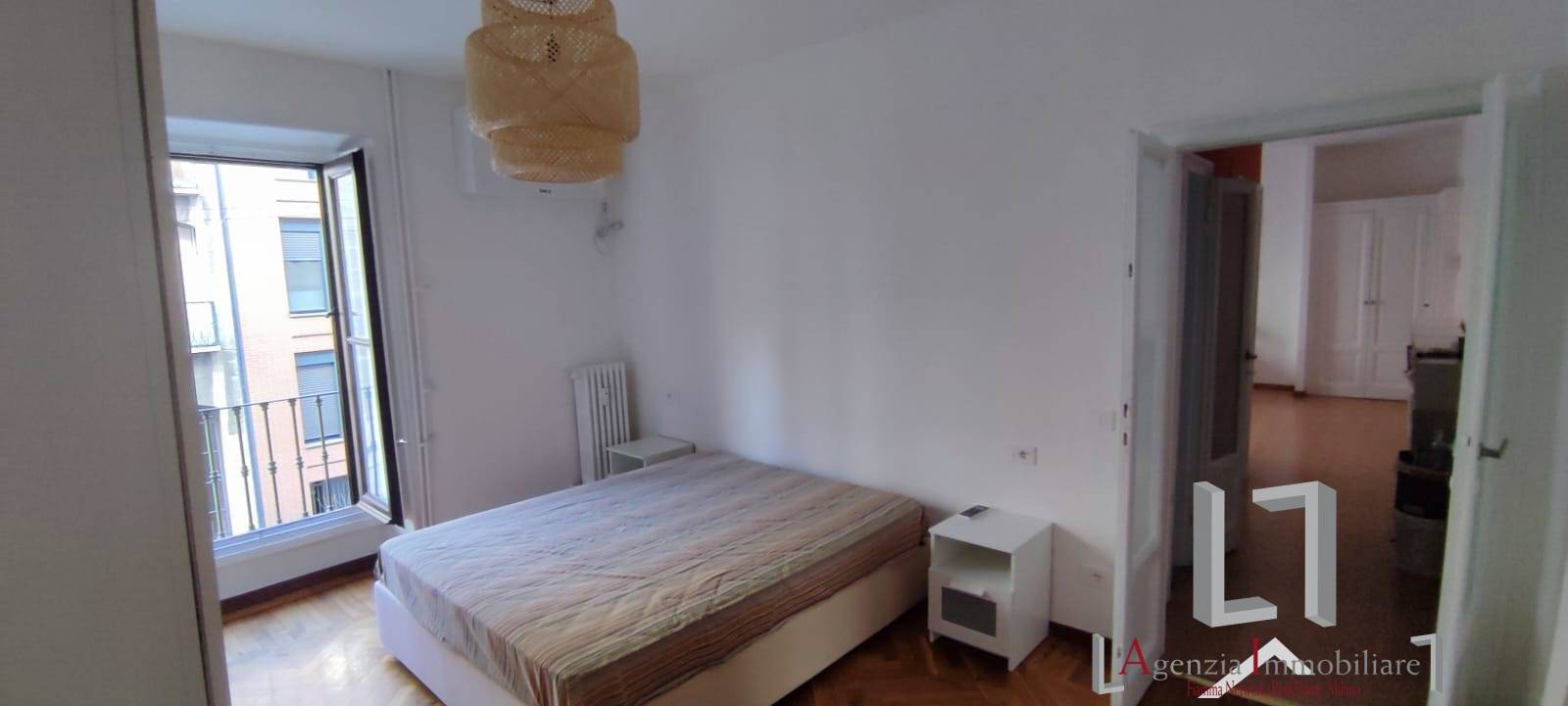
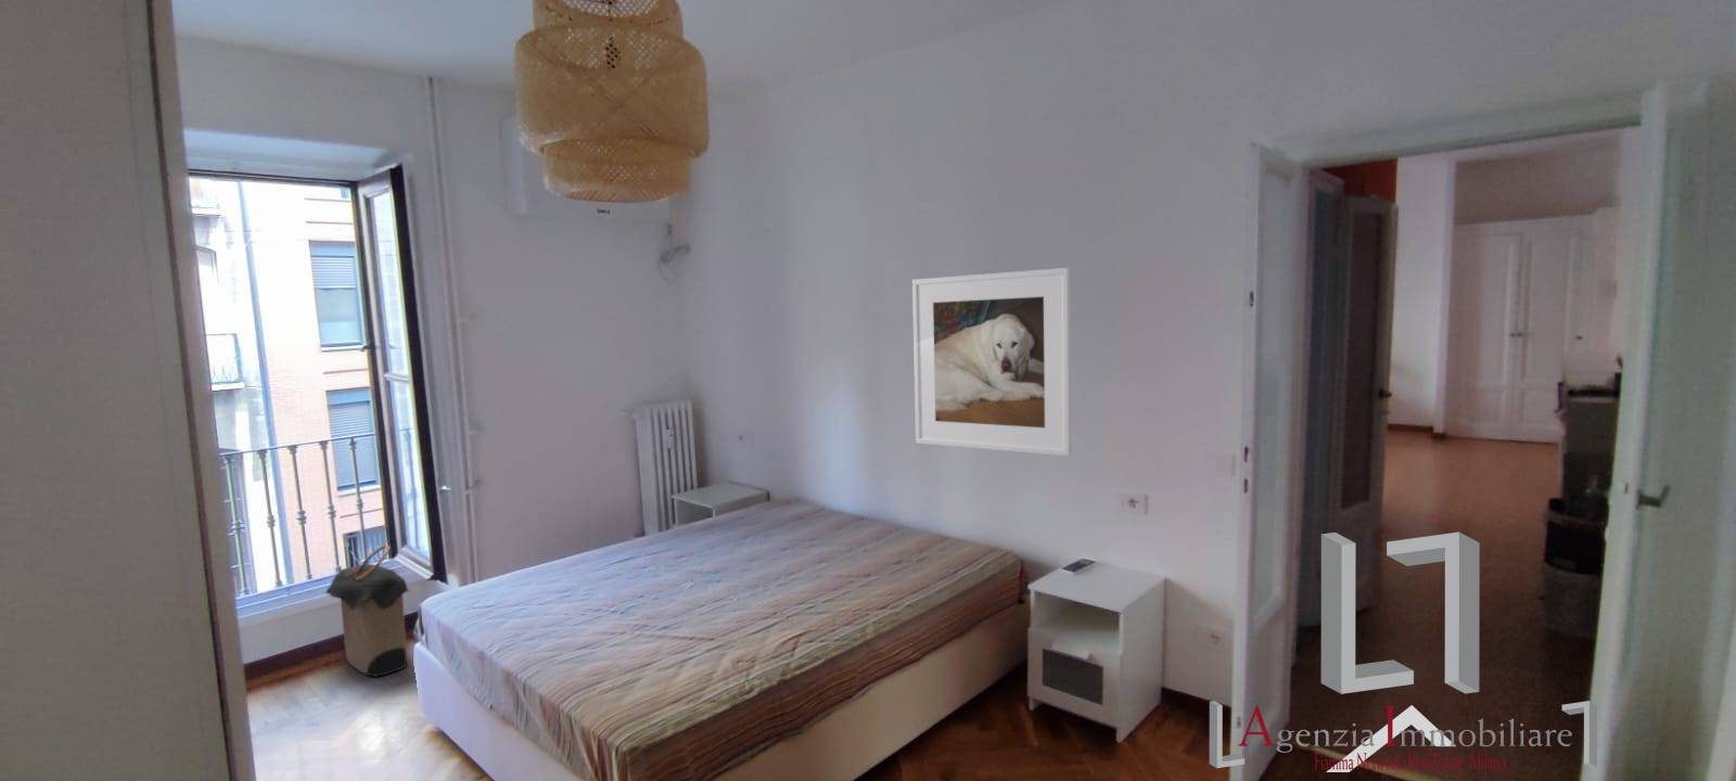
+ laundry hamper (368, 604)
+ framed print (986, 363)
